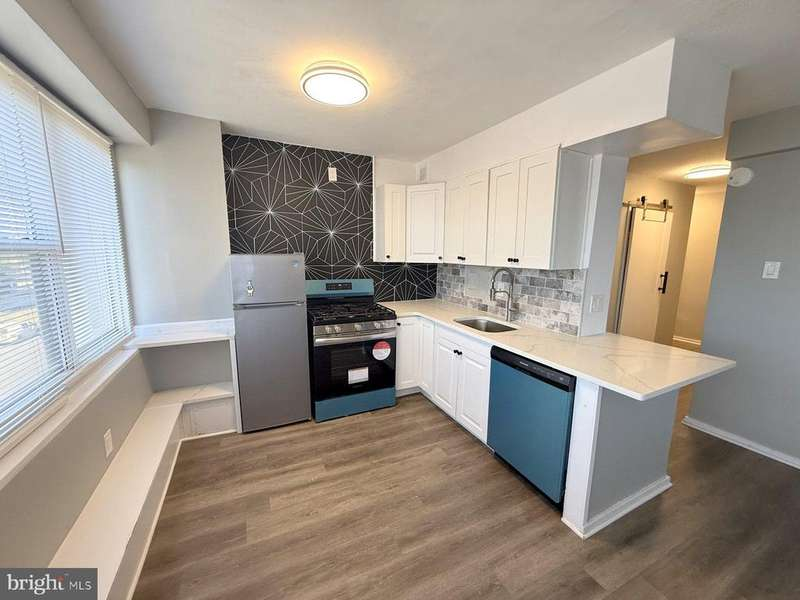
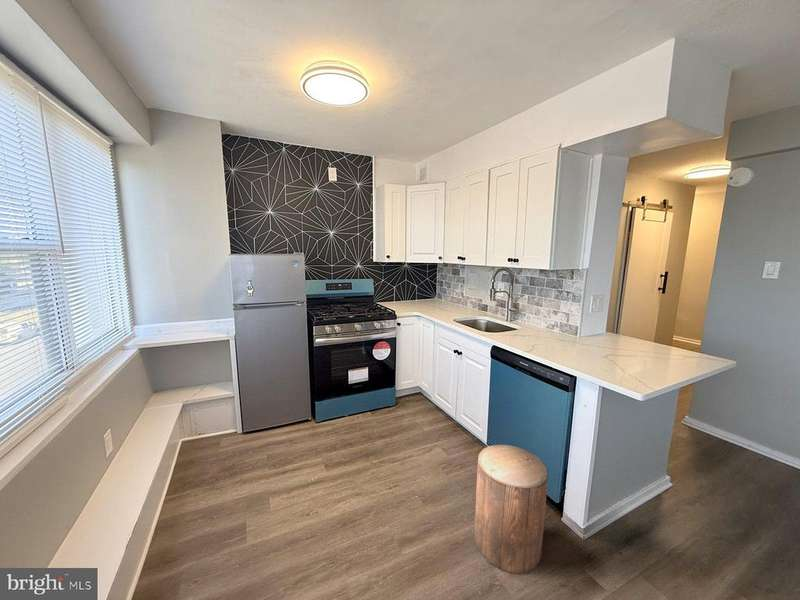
+ stool (509, 503)
